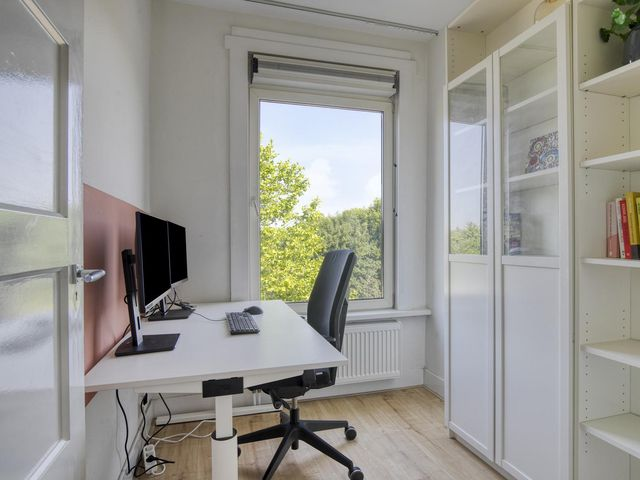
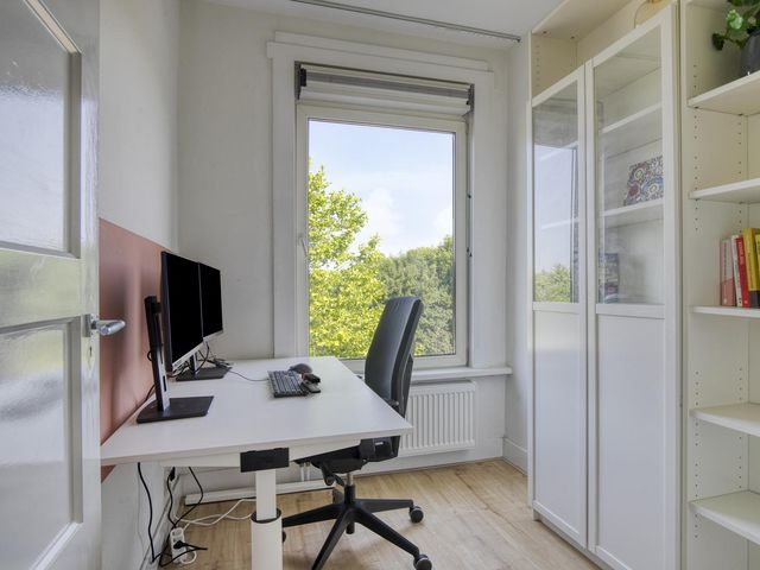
+ stapler (310, 380)
